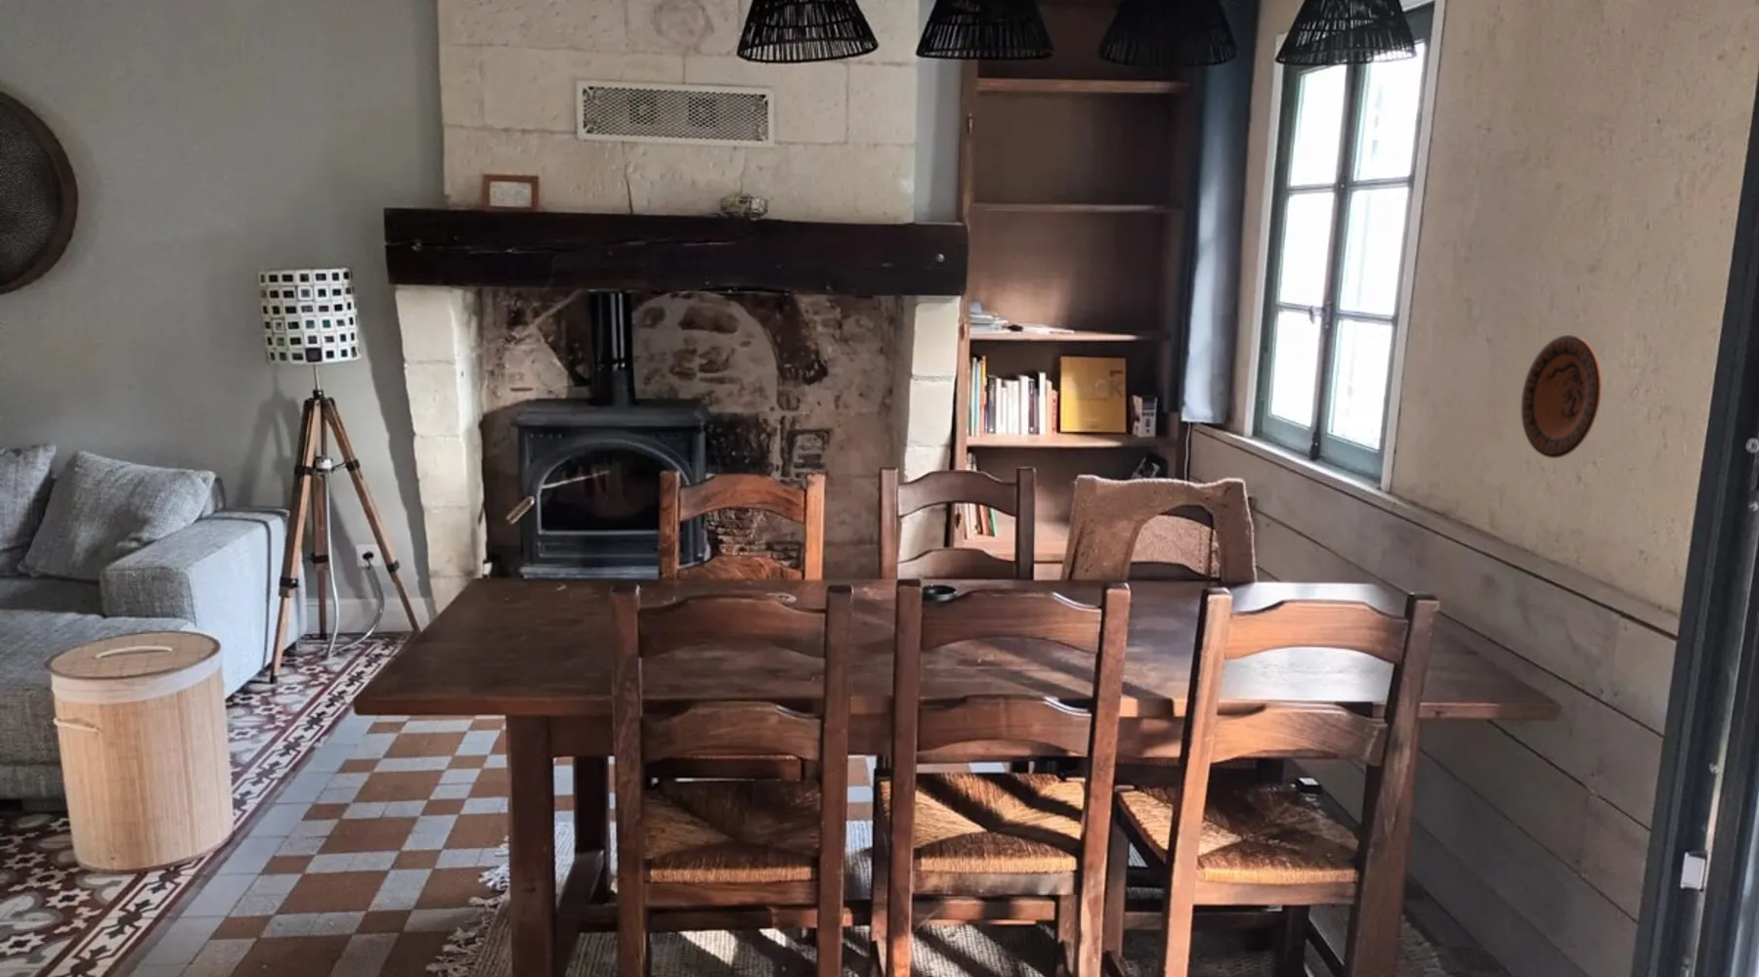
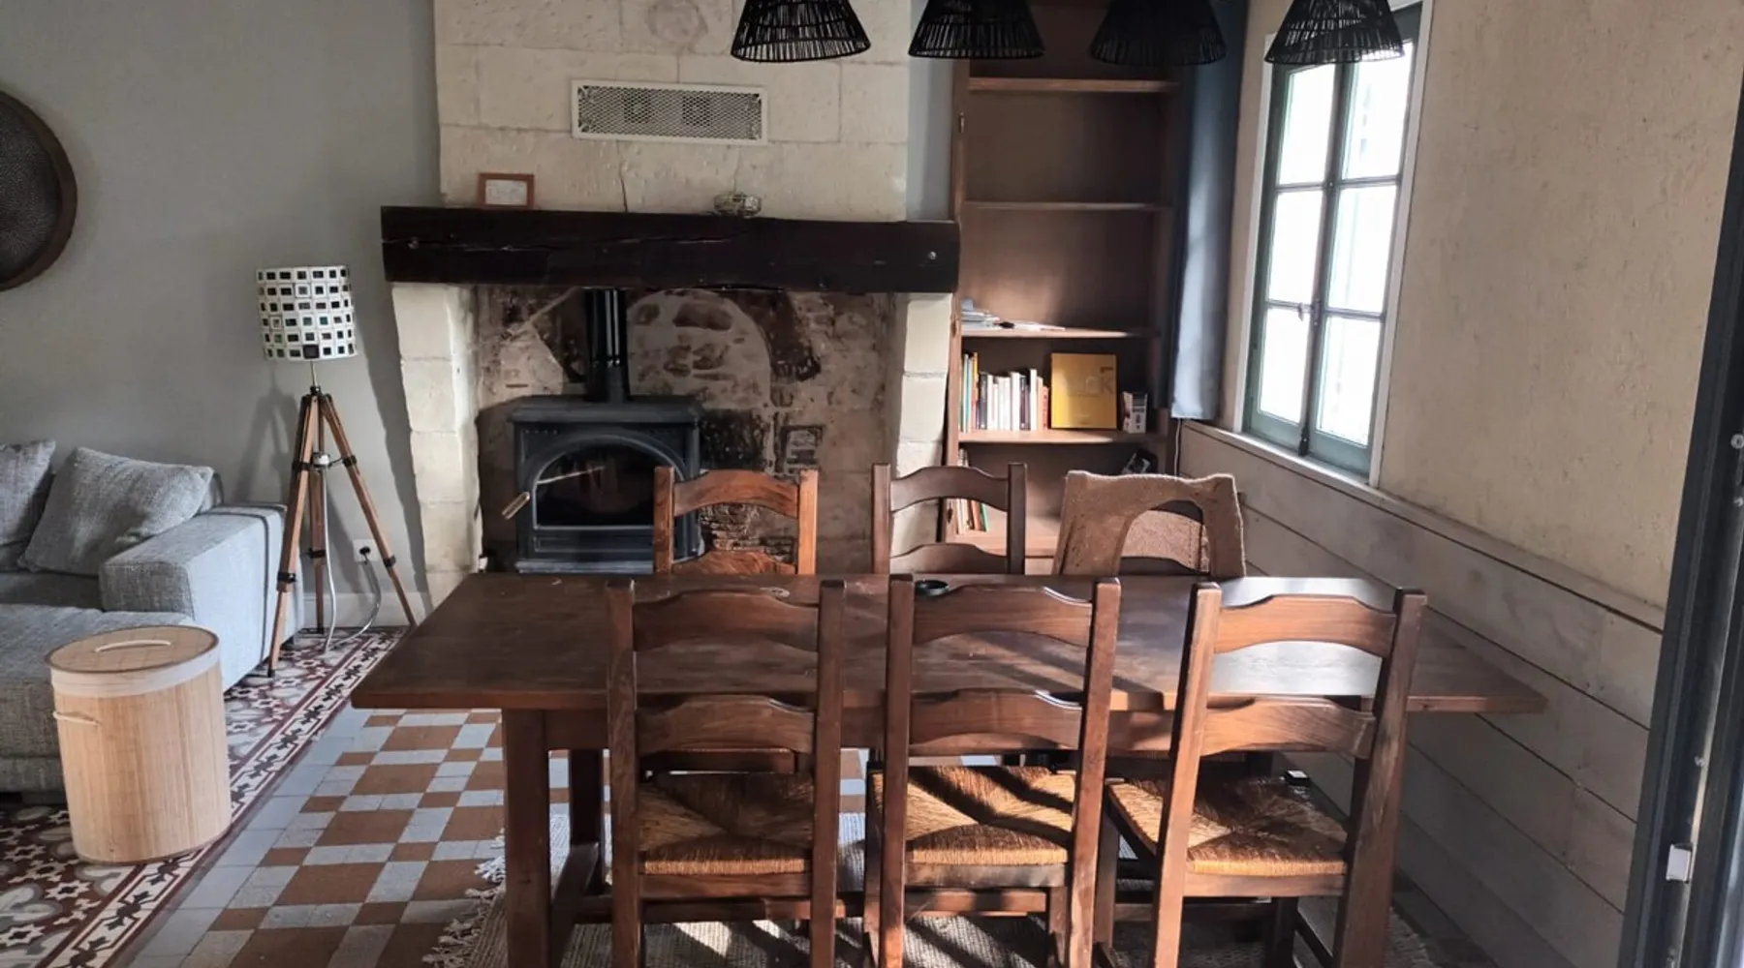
- decorative plate (1560, 397)
